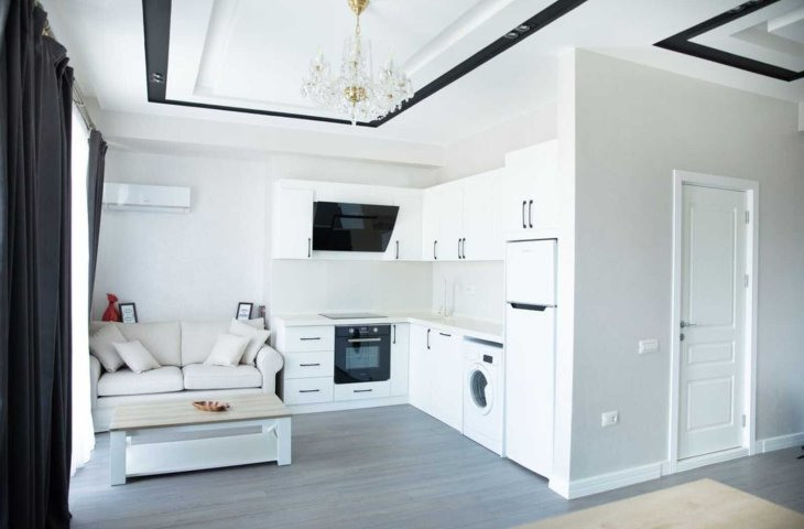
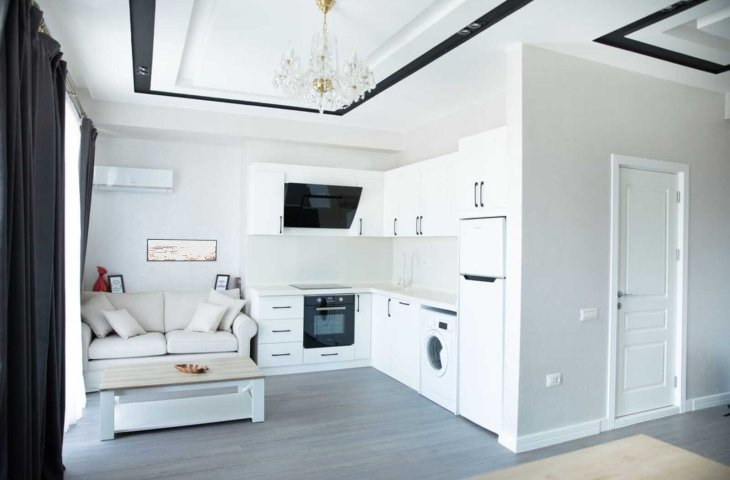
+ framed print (182, 250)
